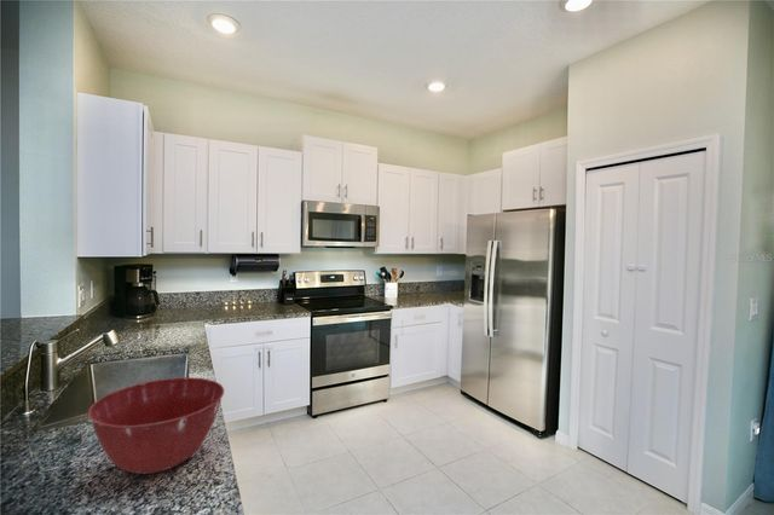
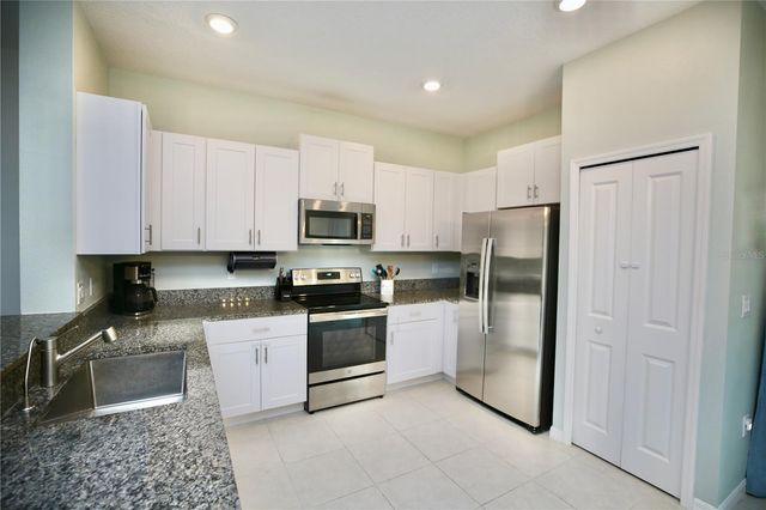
- mixing bowl (161, 427)
